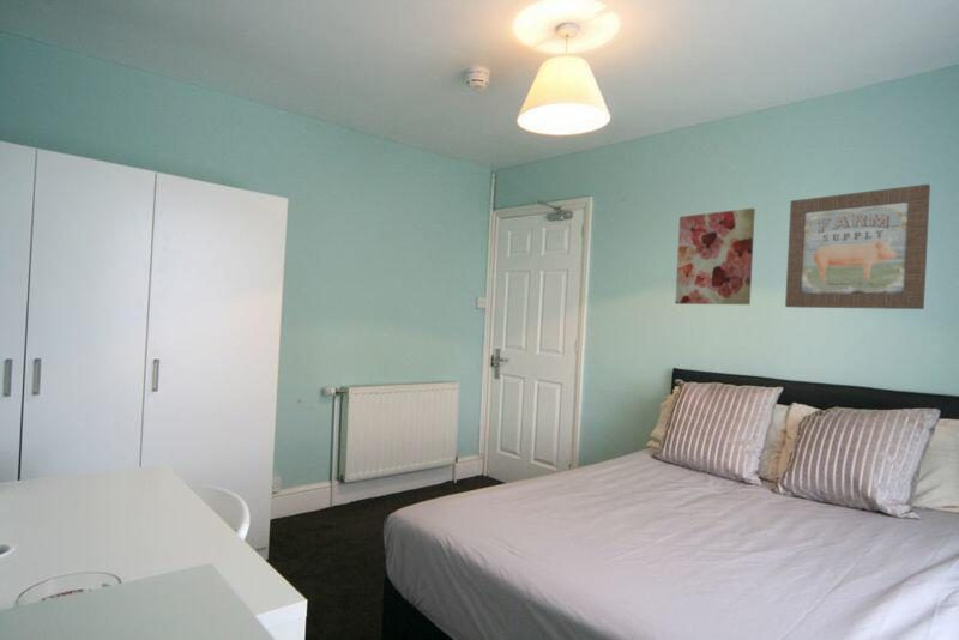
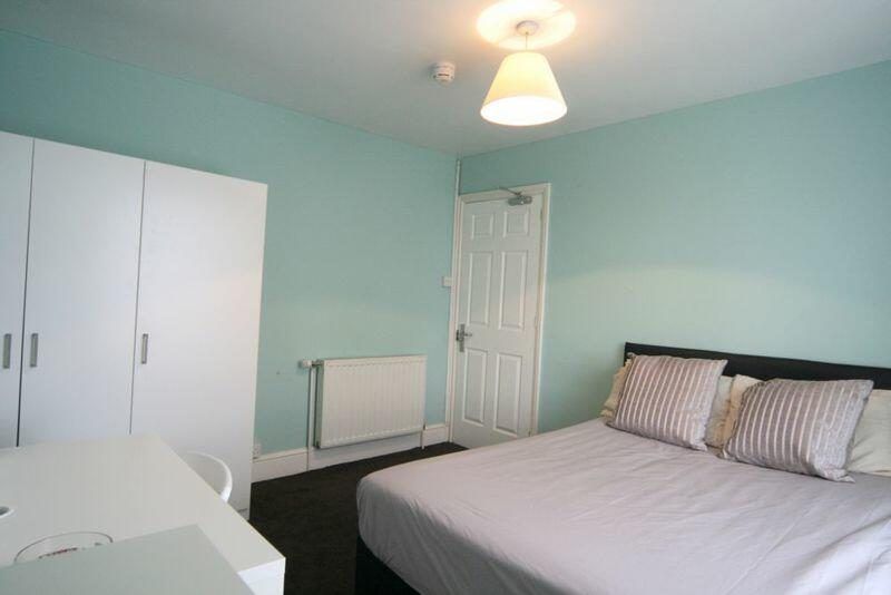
- wall art (712, 258)
- wall art (851, 250)
